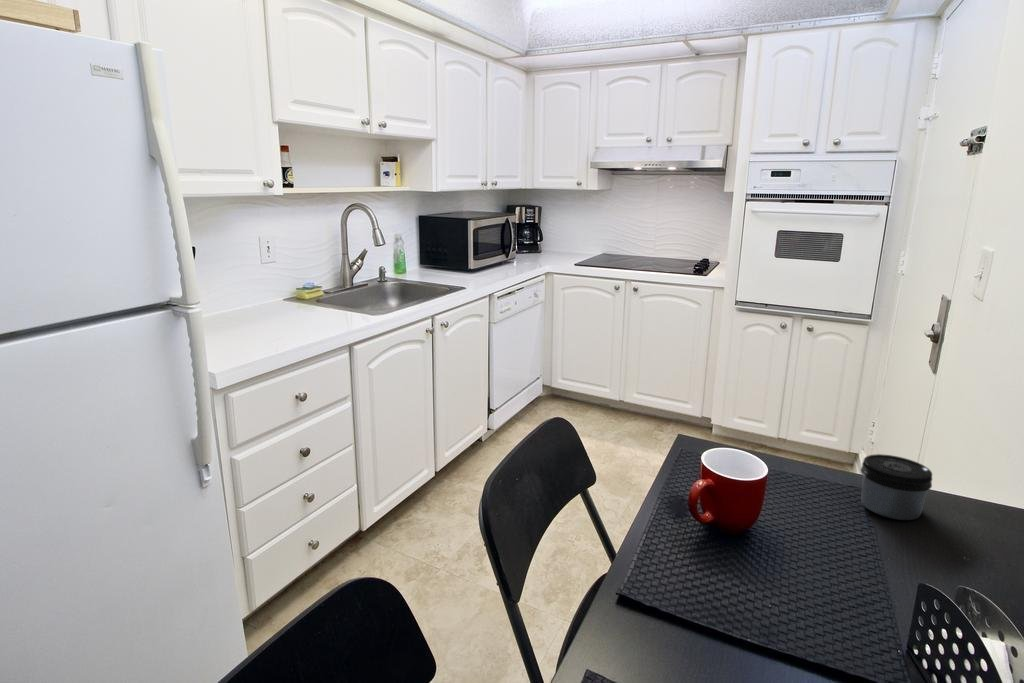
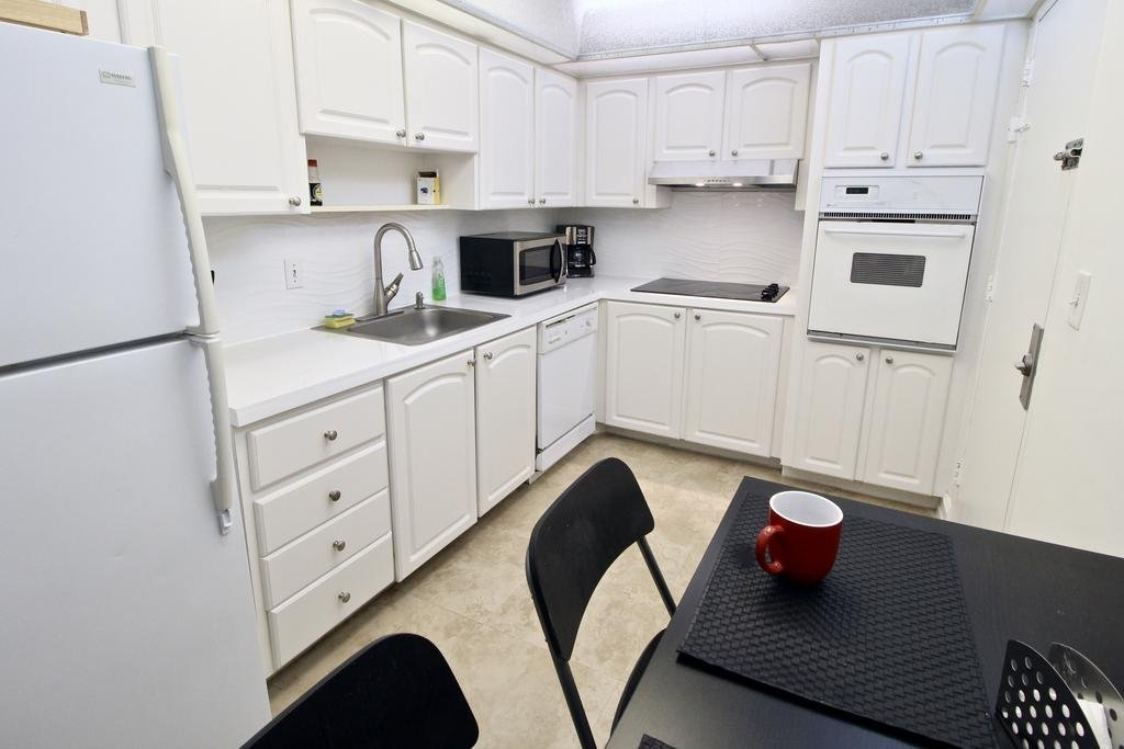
- jar (893, 487)
